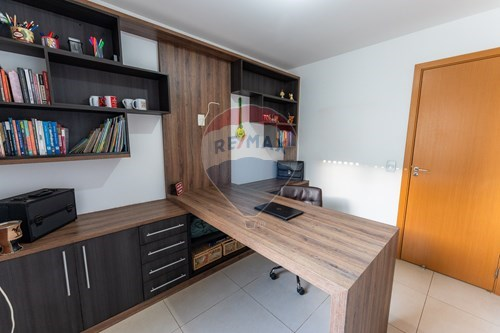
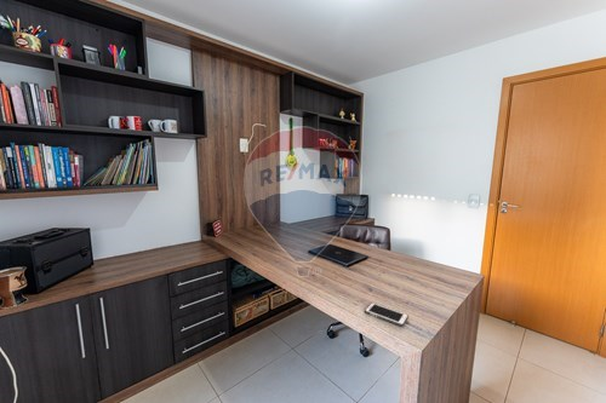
+ cell phone (385, 313)
